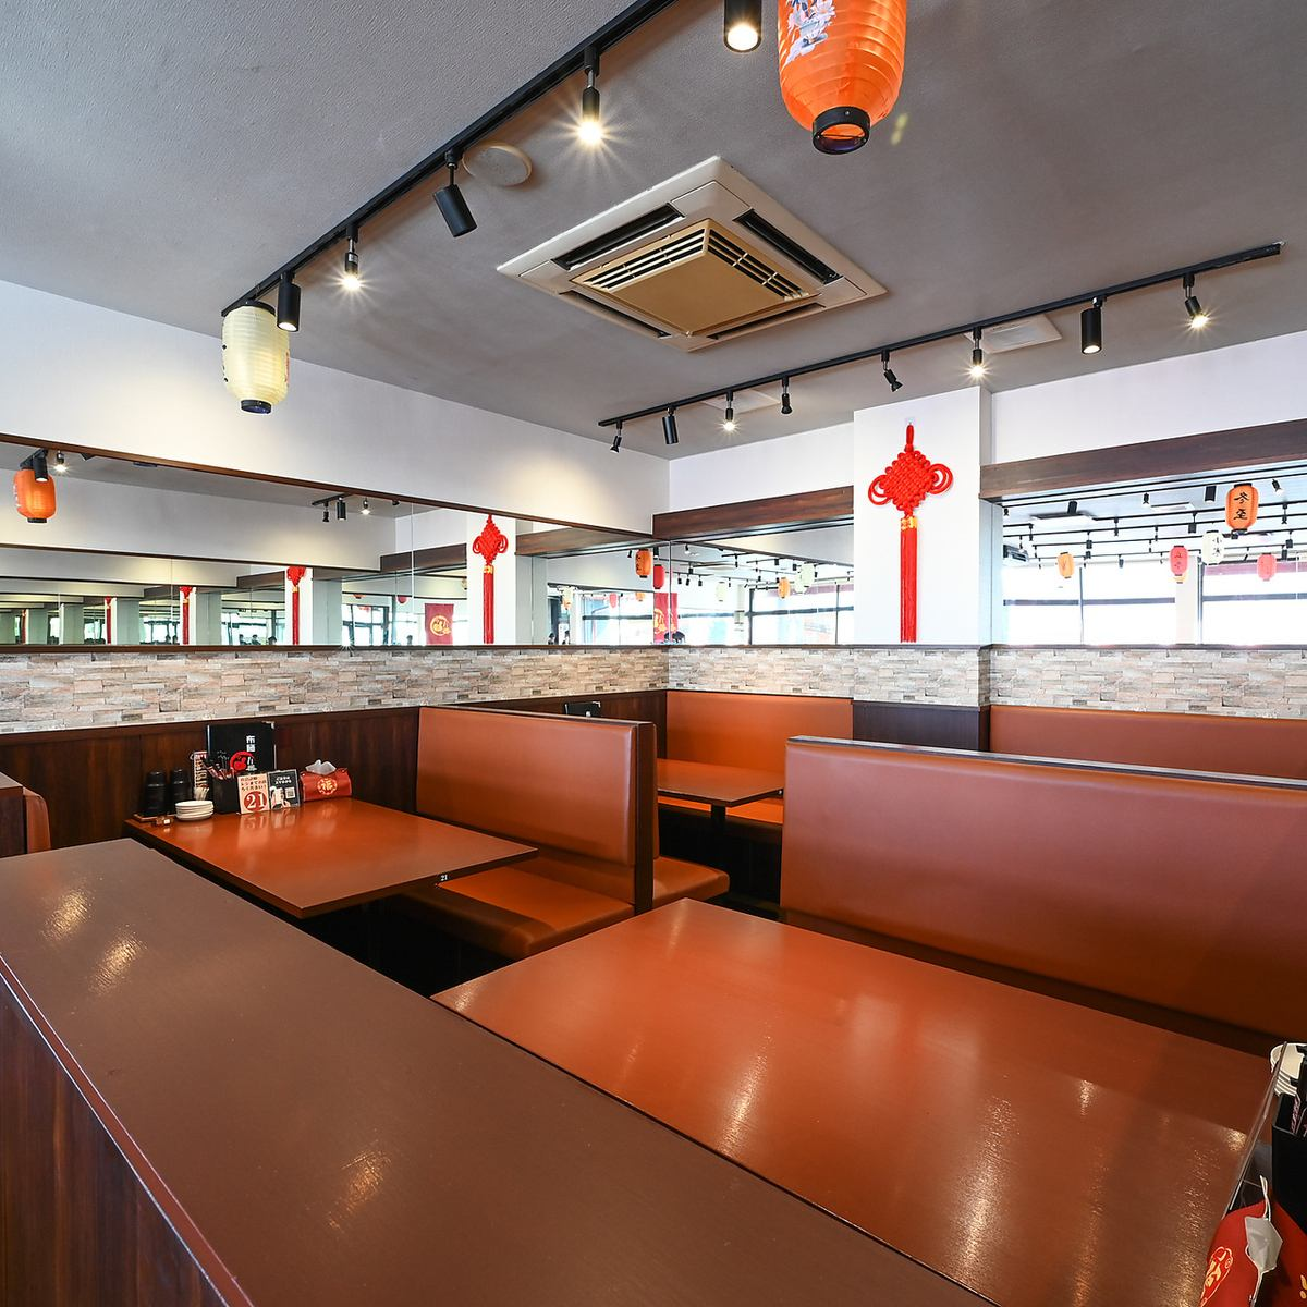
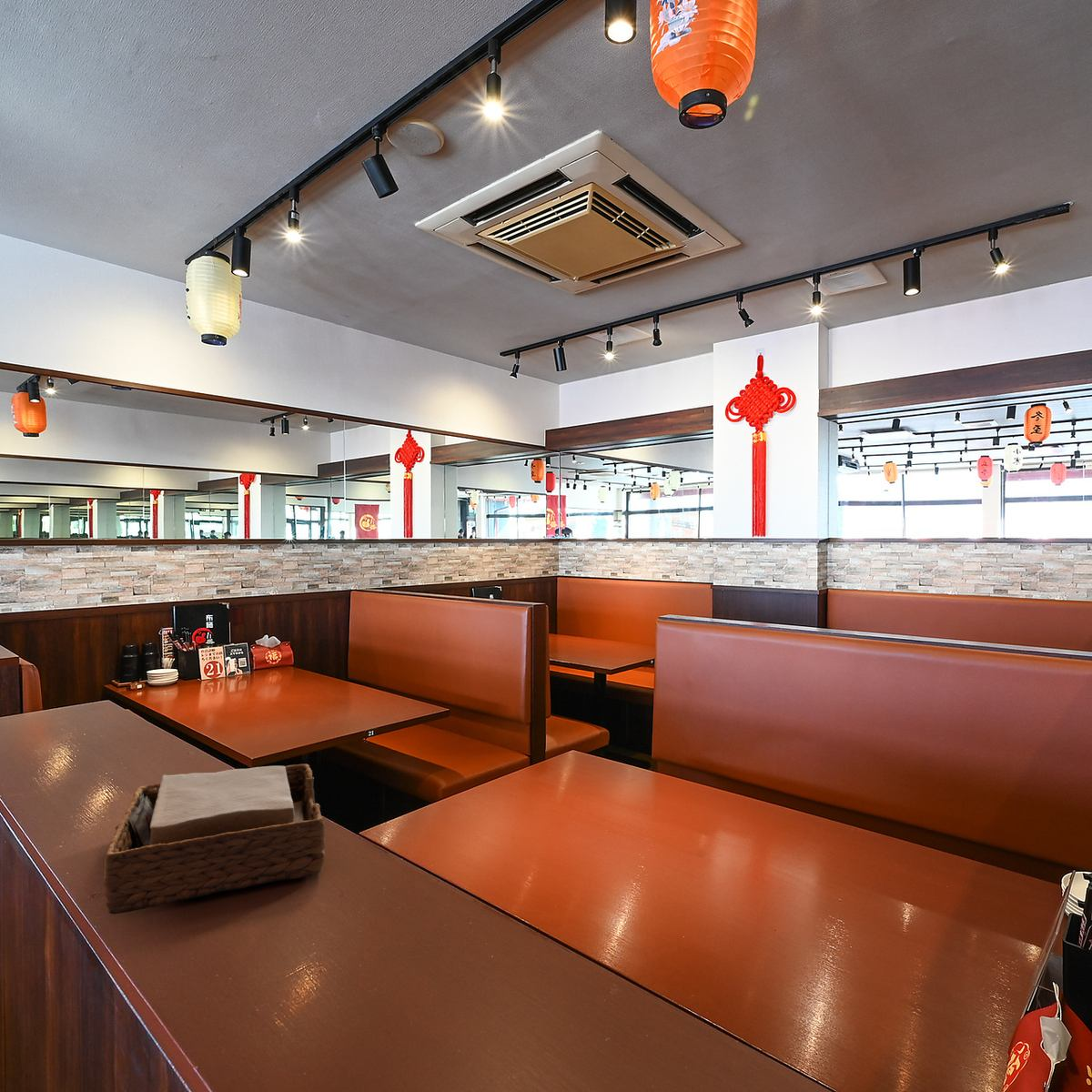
+ napkin holder (224, 819)
